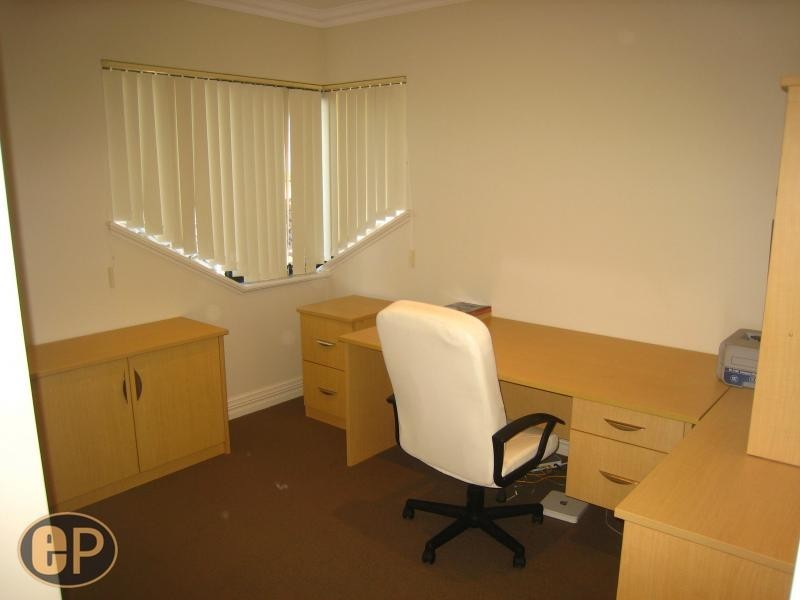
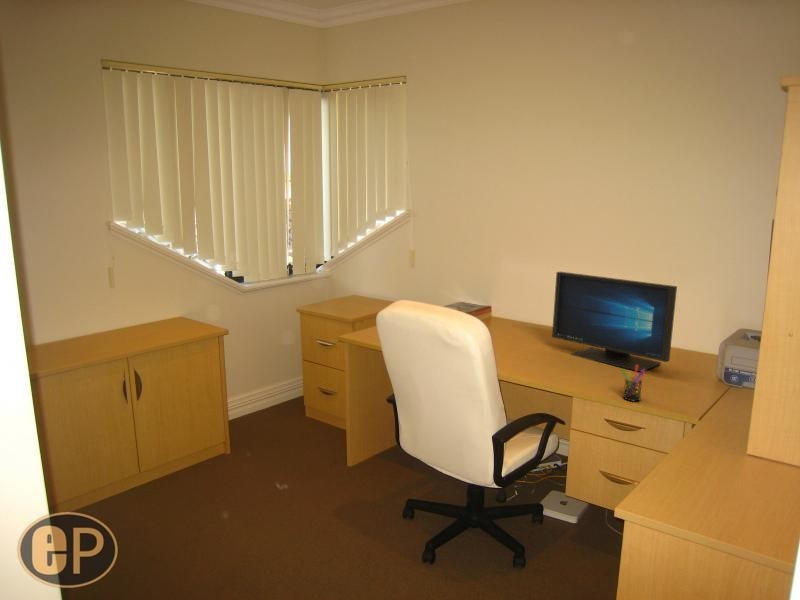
+ pen holder (631, 382)
+ monitor (617, 318)
